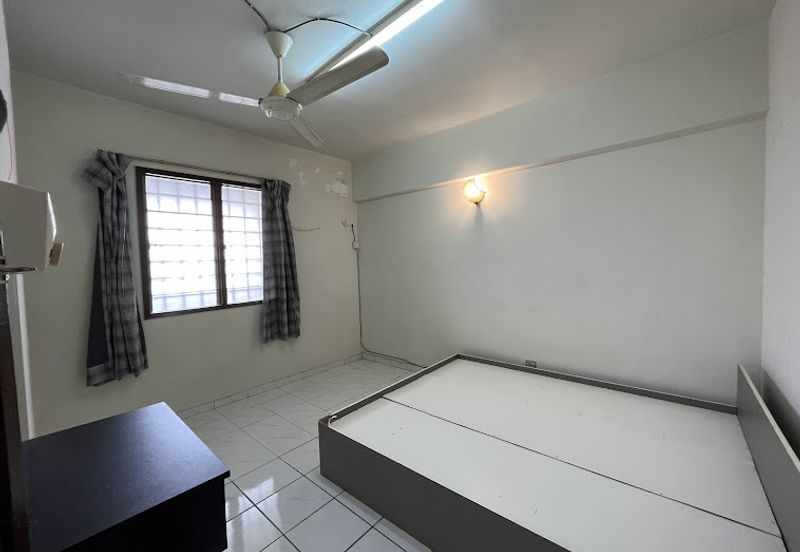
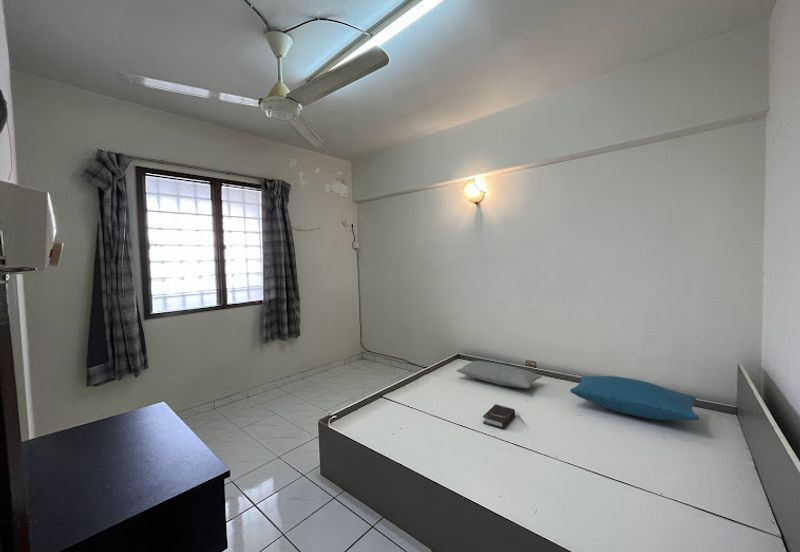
+ pillow (497, 373)
+ hardback book (499, 416)
+ pillow (630, 395)
